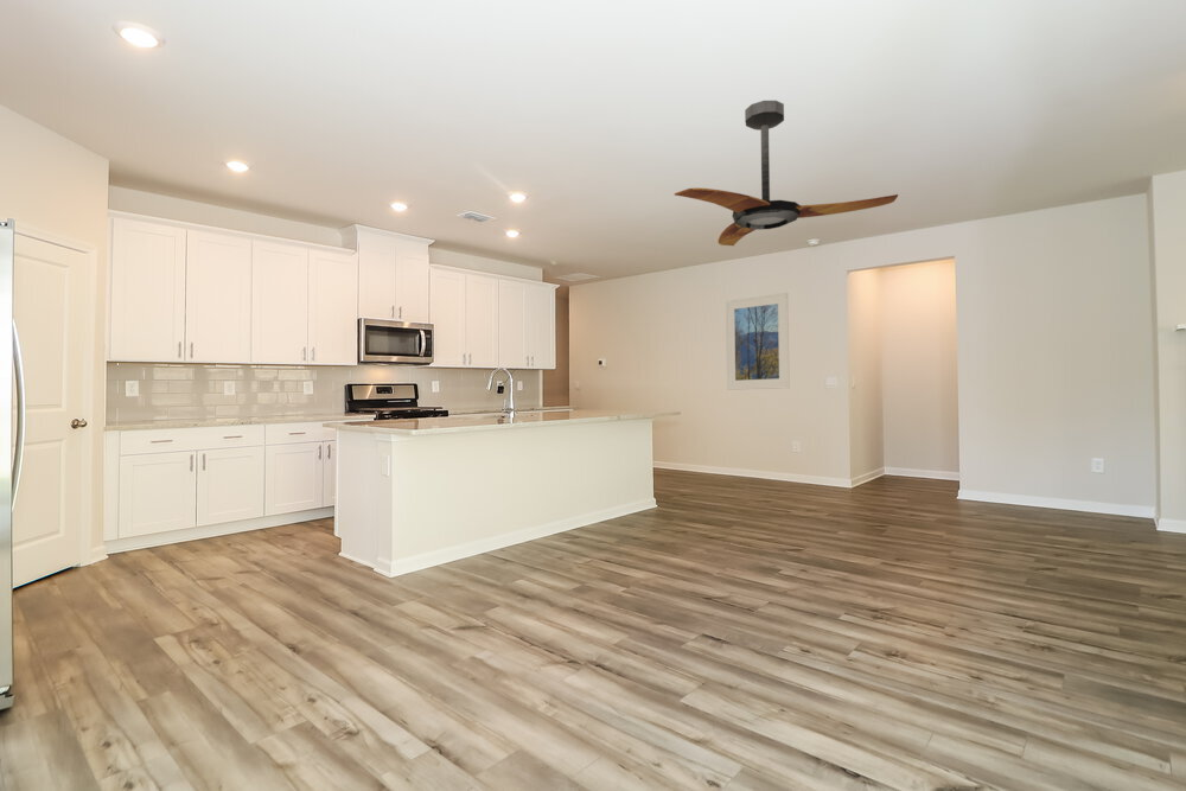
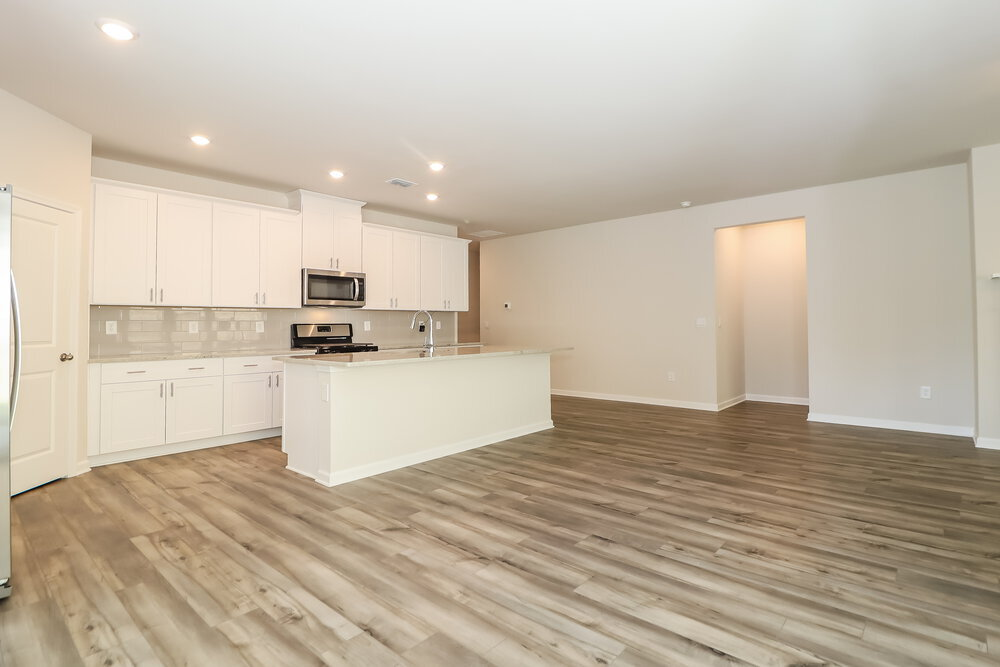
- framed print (755, 343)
- ceiling fan (769, 166)
